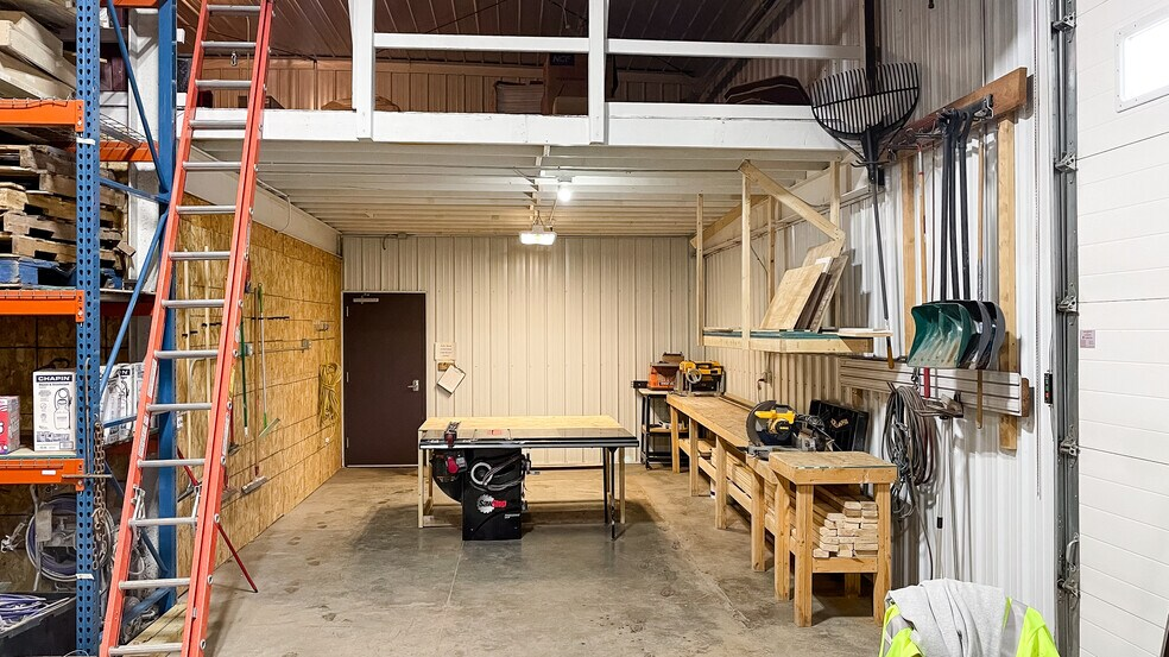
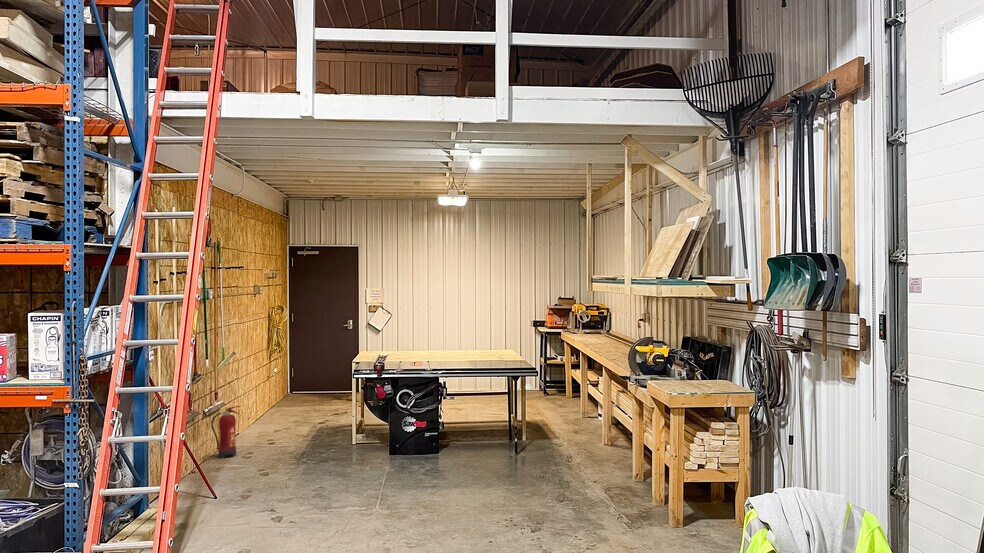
+ fire extinguisher (226, 430)
